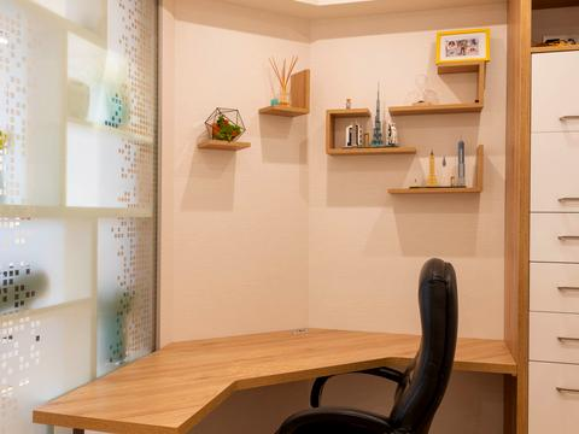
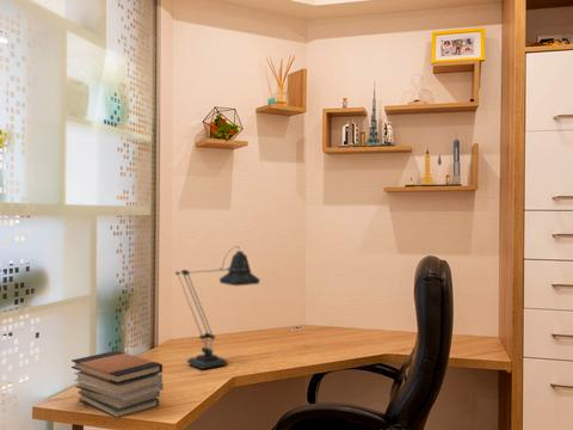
+ desk lamp (202, 308)
+ book stack (117, 382)
